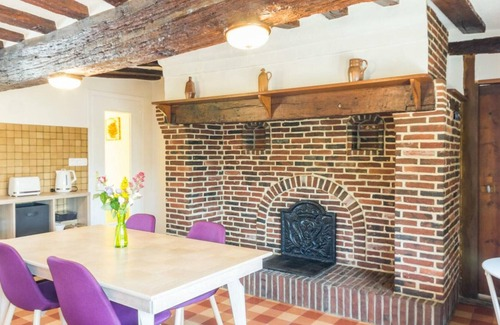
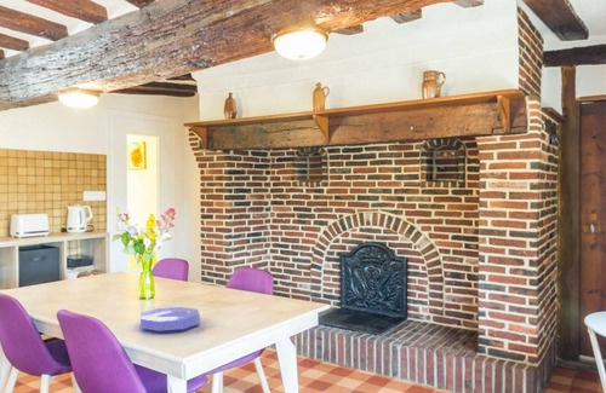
+ bowl (170, 318)
